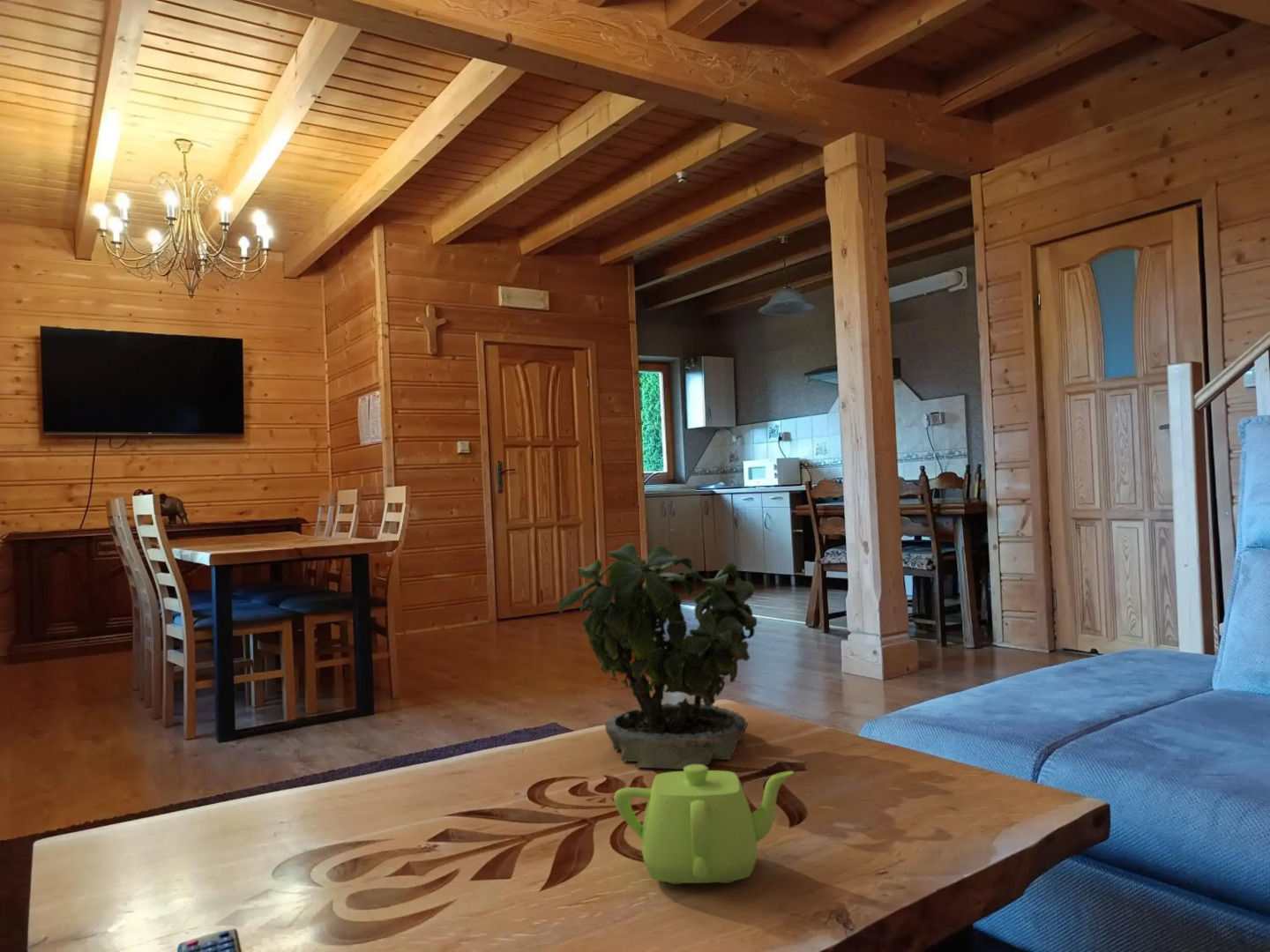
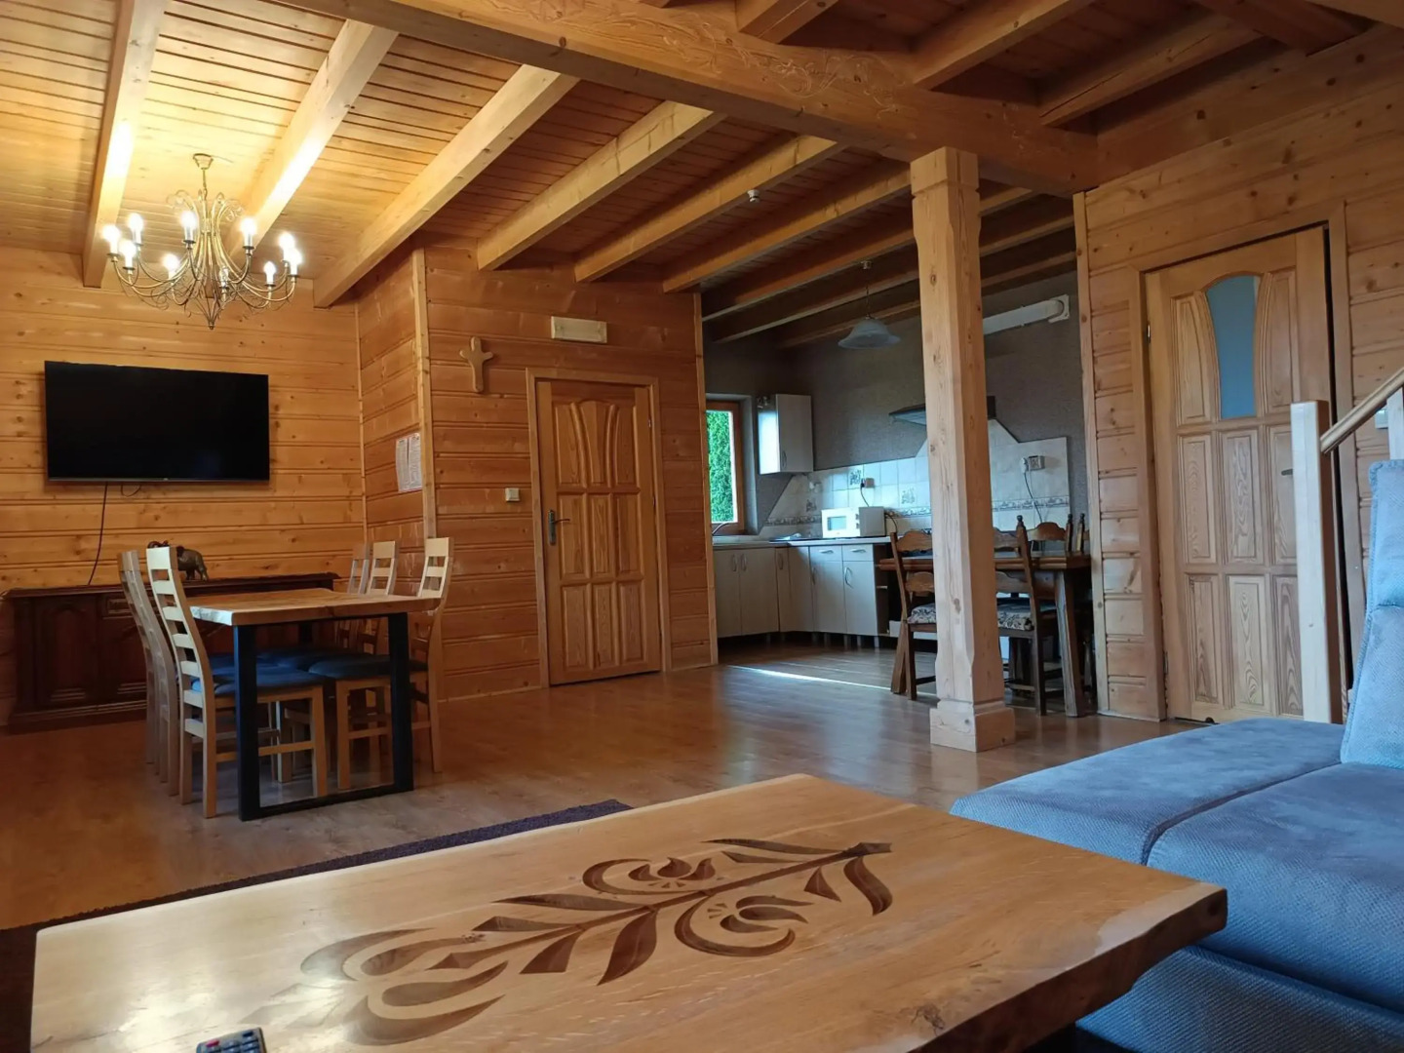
- potted plant (663, 637)
- teapot (705, 817)
